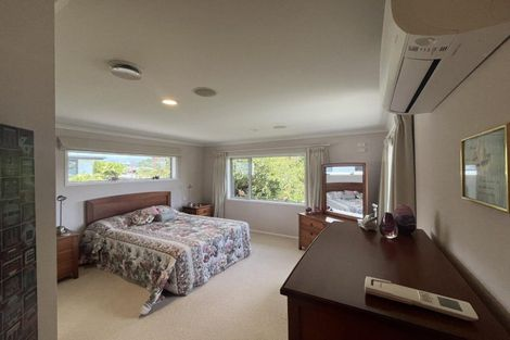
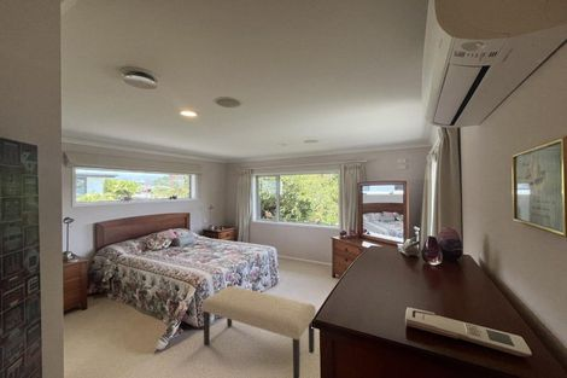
+ bench (257, 324)
